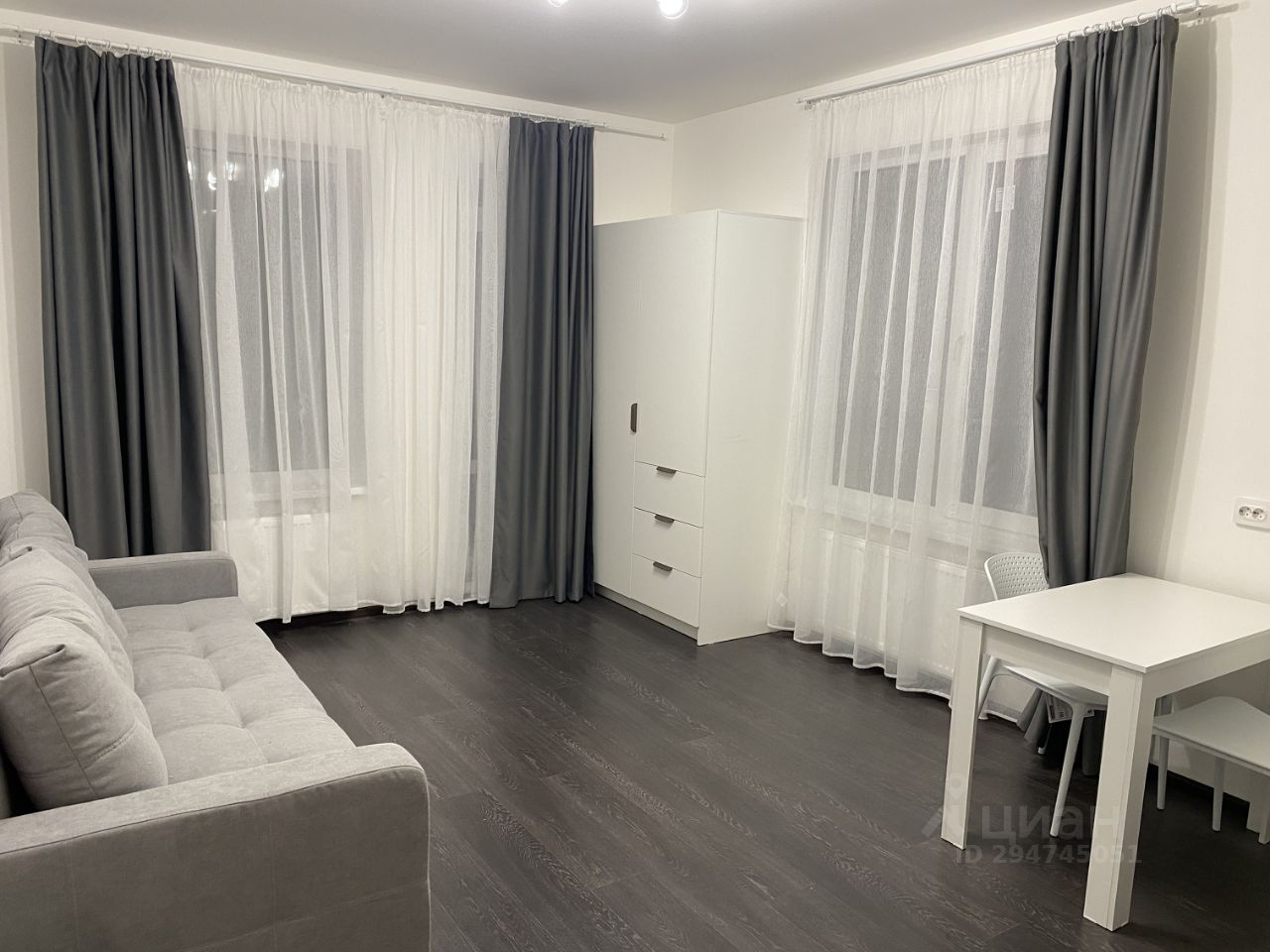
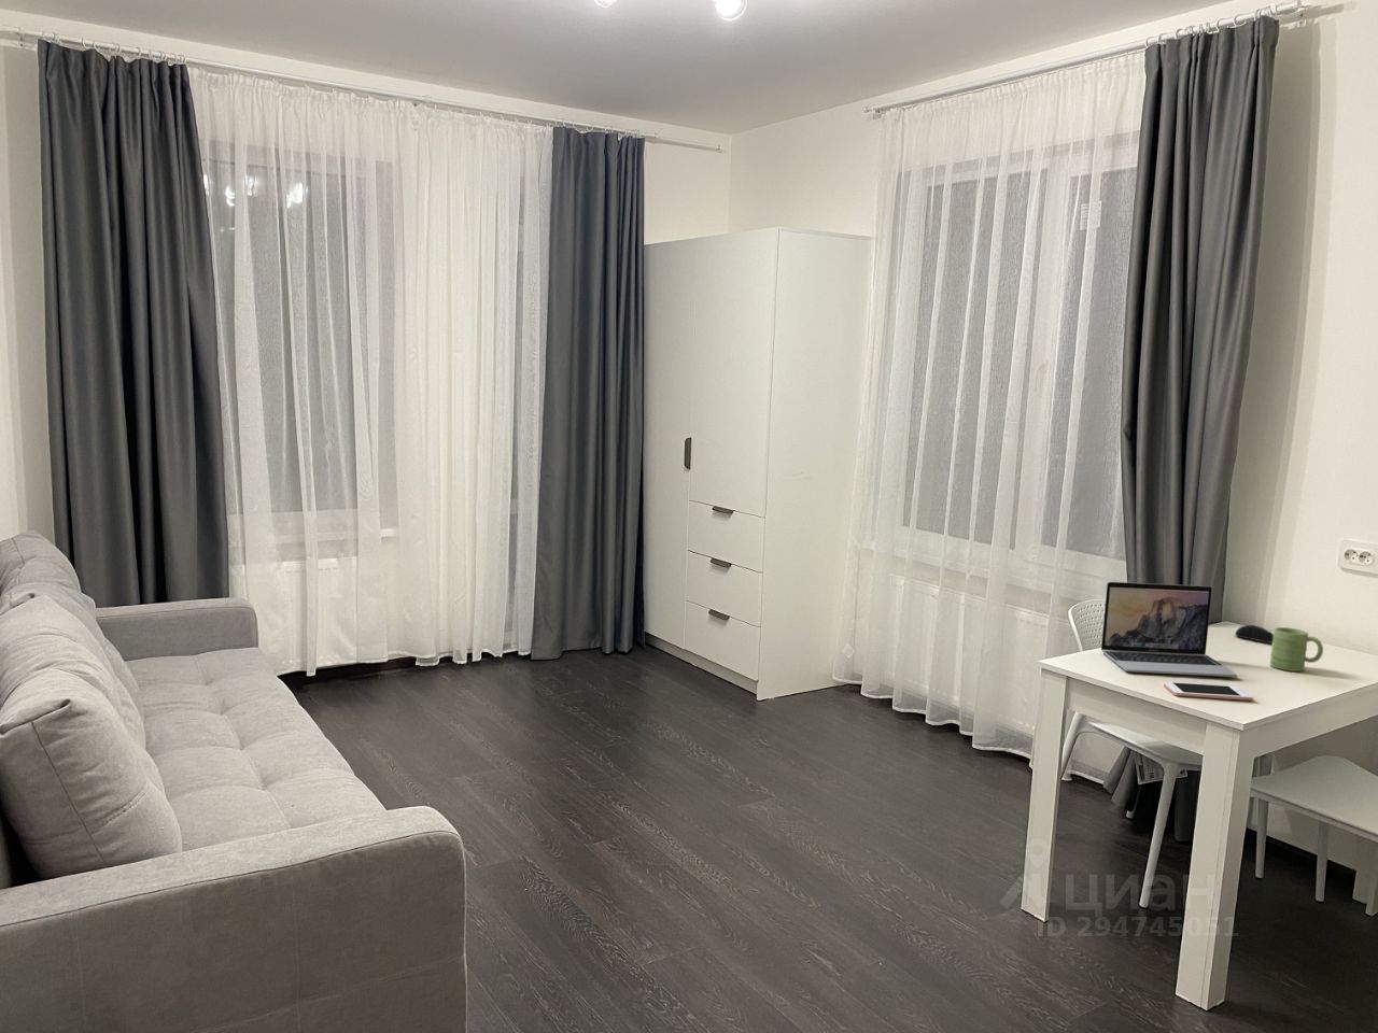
+ cell phone (1207, 691)
+ laptop (1170, 628)
+ mug (1297, 650)
+ computer mouse (1256, 633)
